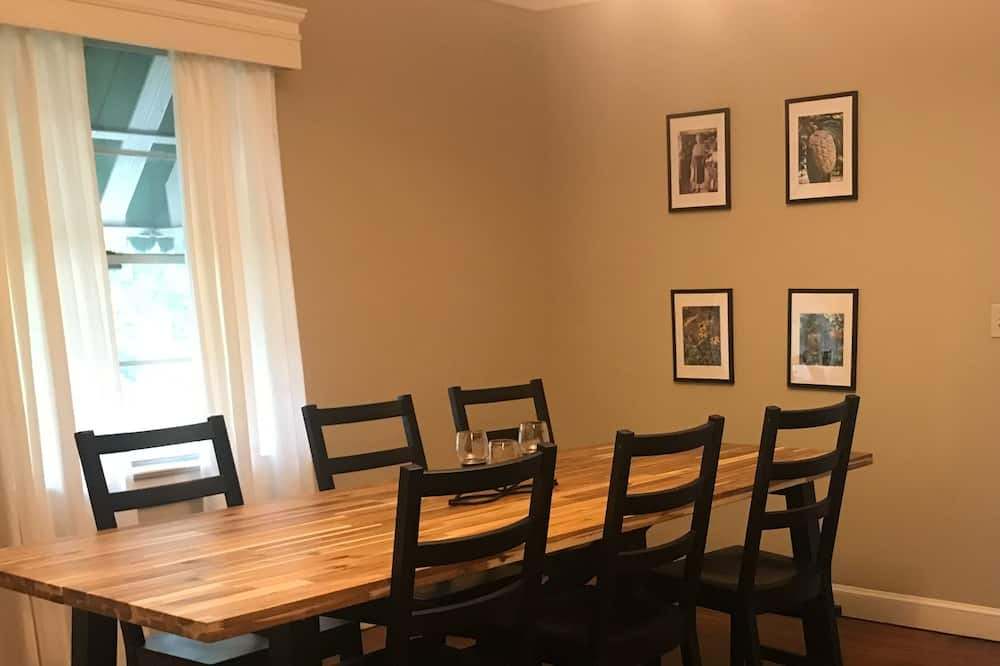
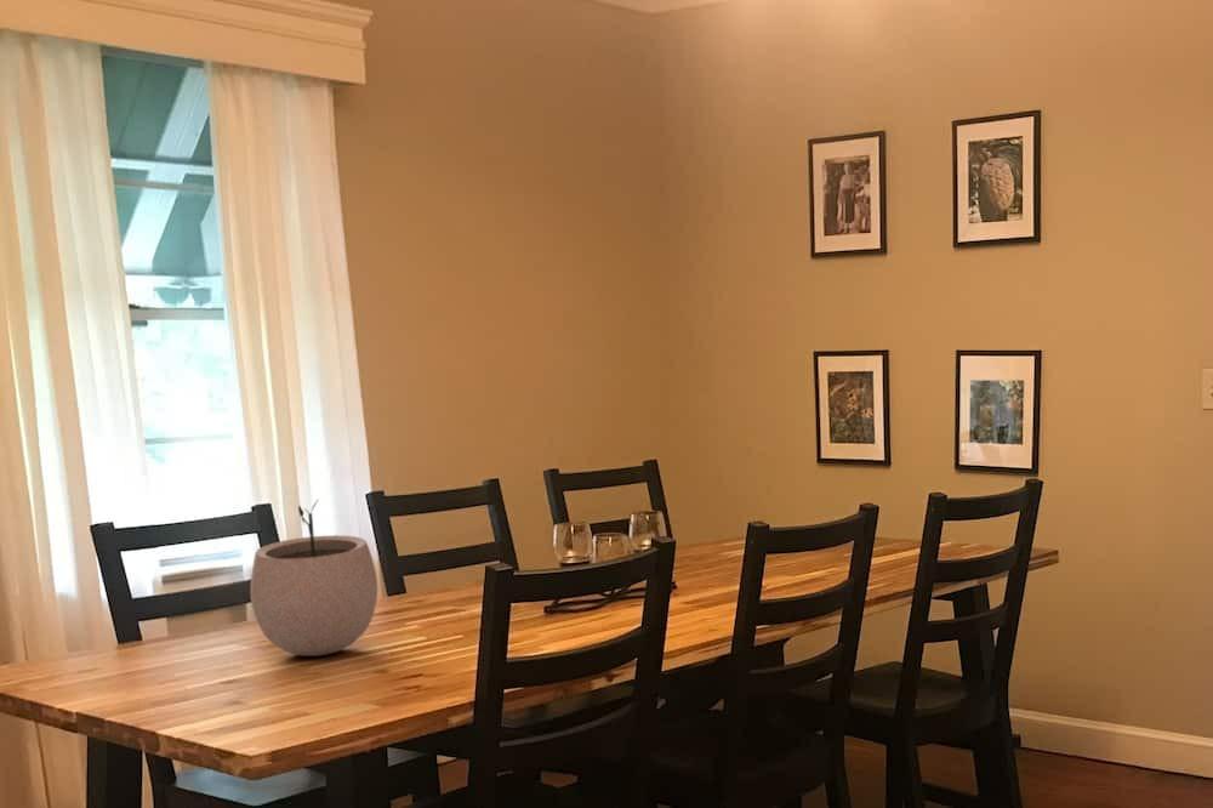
+ plant pot (313, 575)
